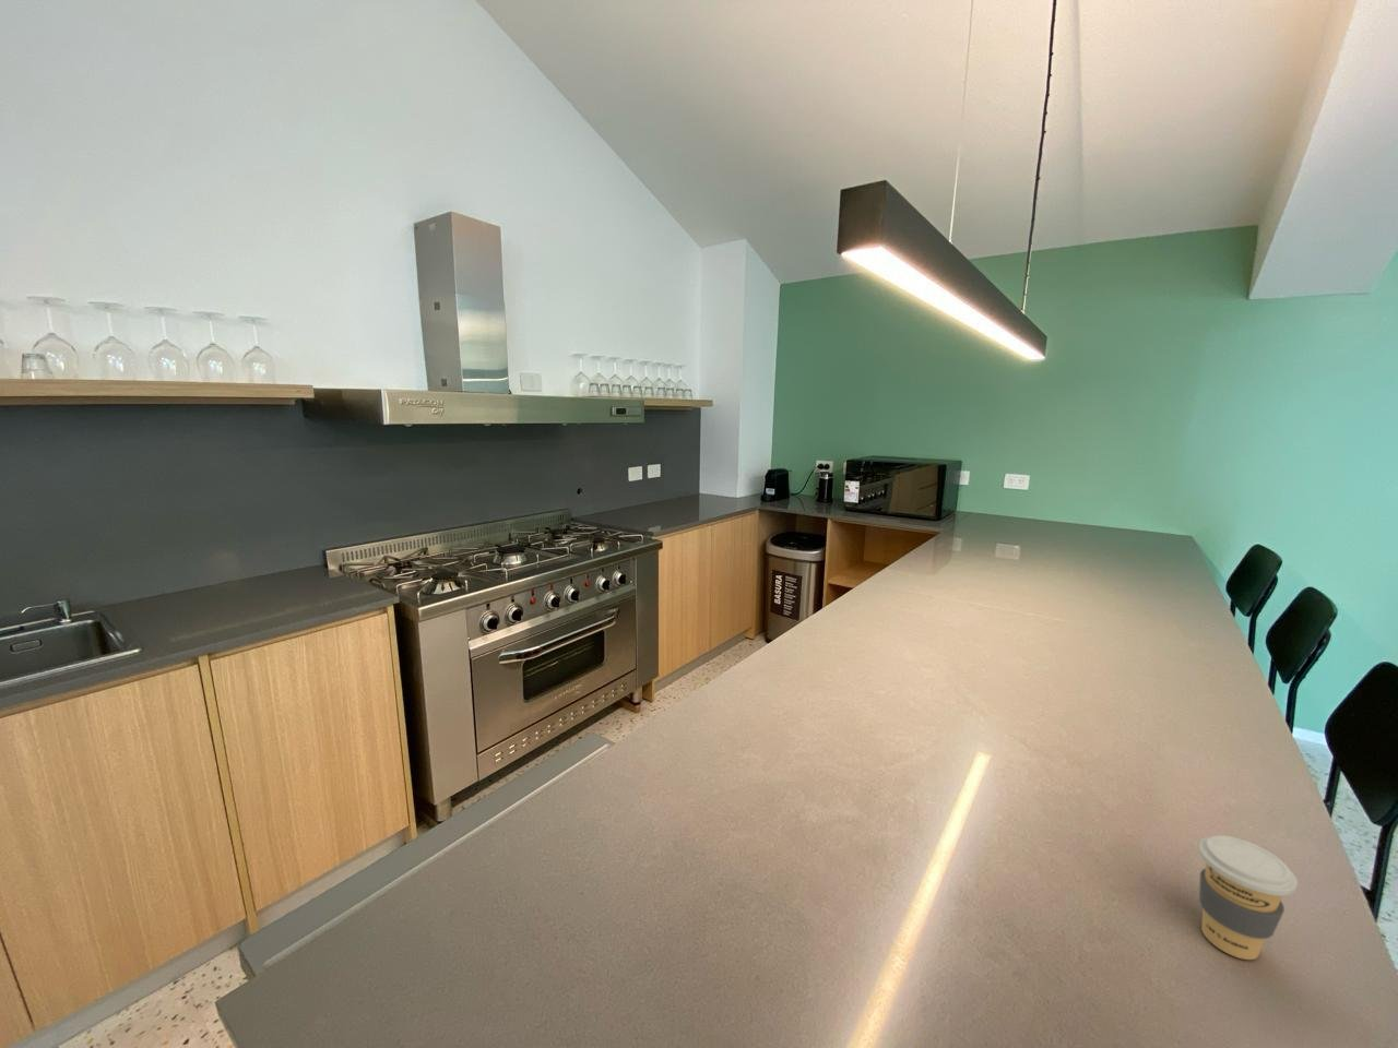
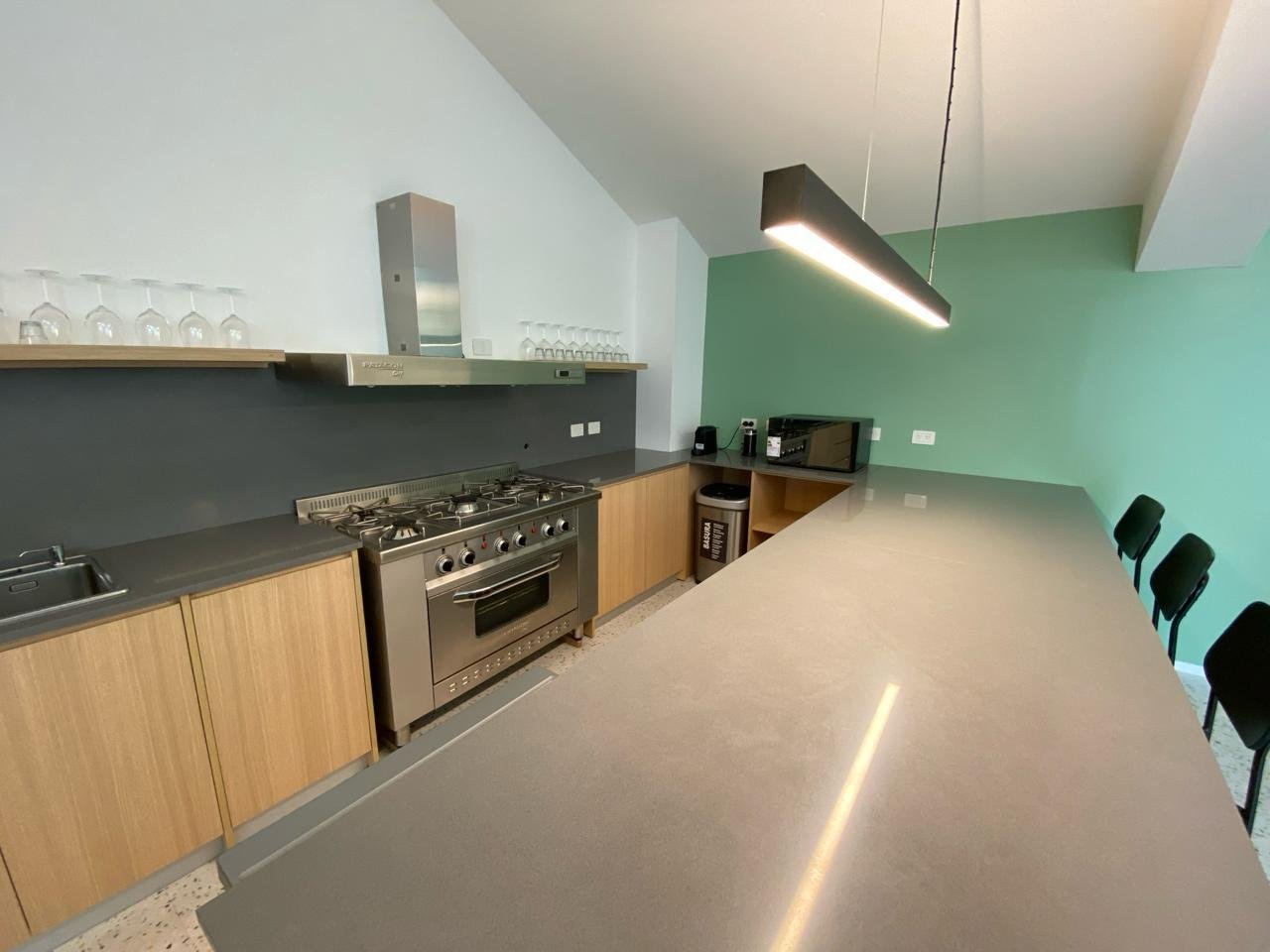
- coffee cup (1237, 898)
